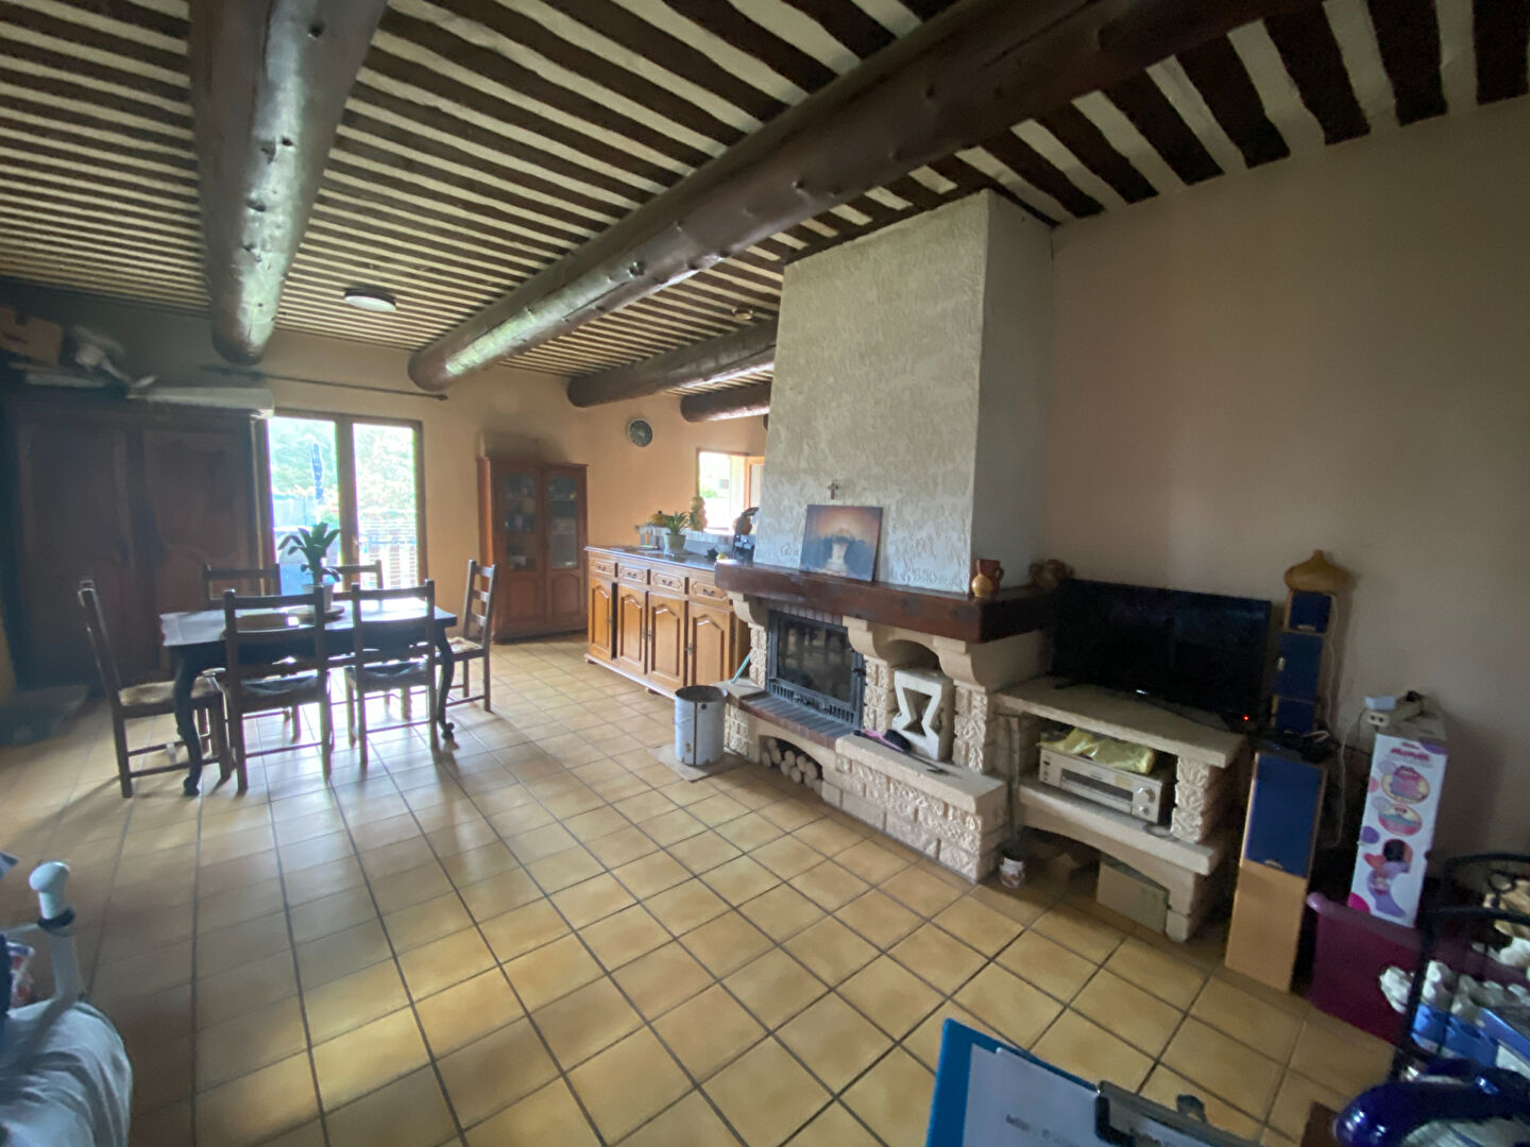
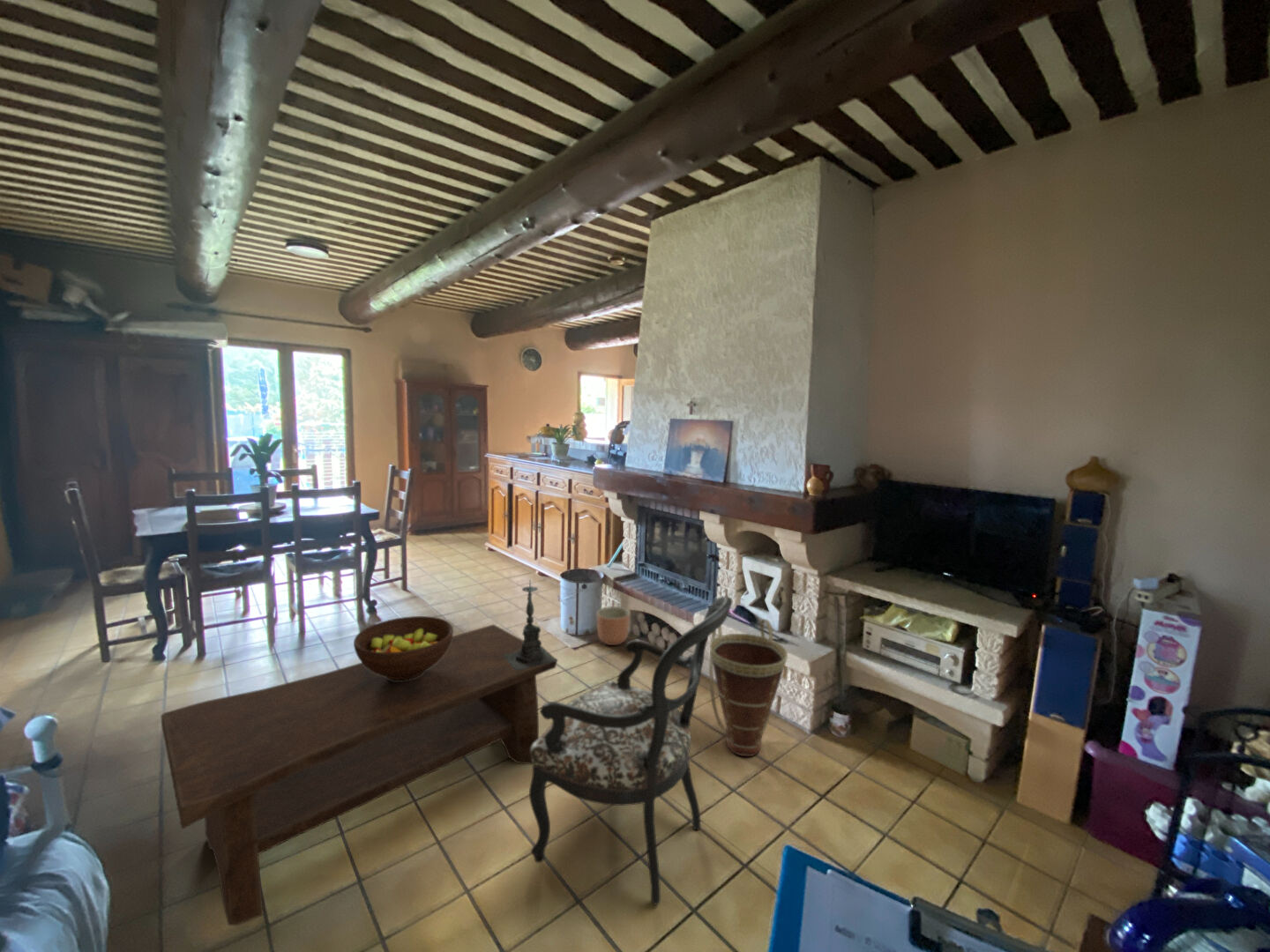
+ fruit bowl (405, 652)
+ coffee table (387, 740)
+ candle holder (529, 617)
+ planter (613, 627)
+ armchair (636, 719)
+ basket (742, 681)
